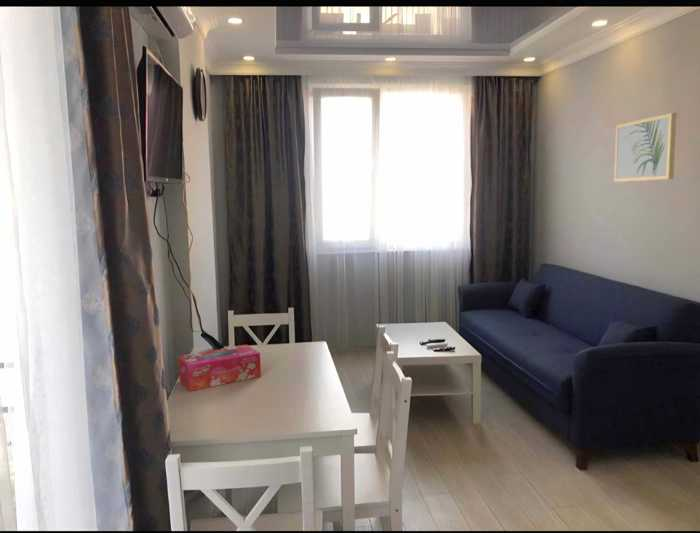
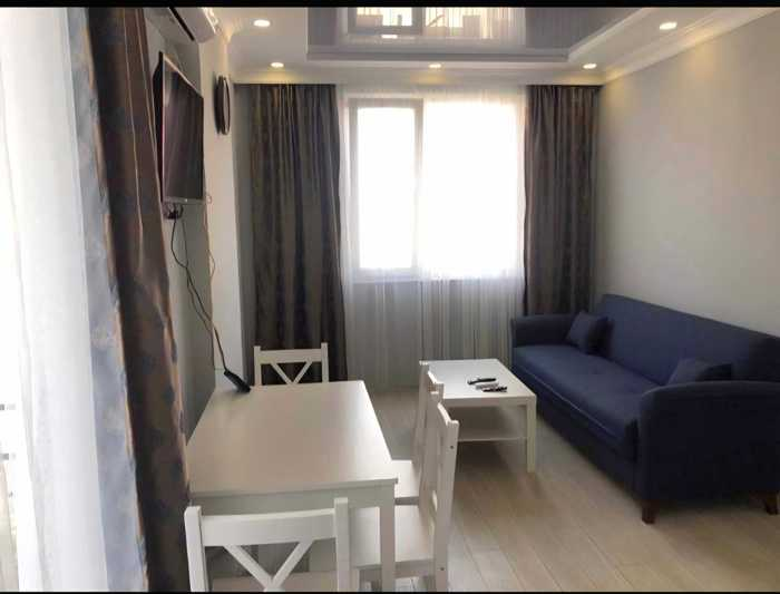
- tissue box (219, 366)
- wall art (642, 150)
